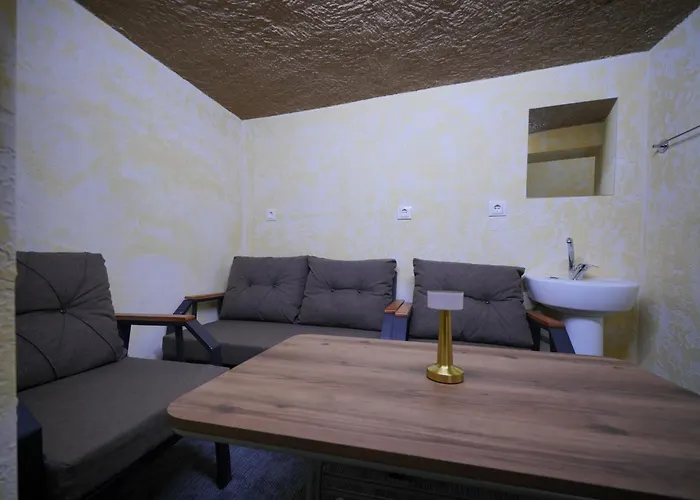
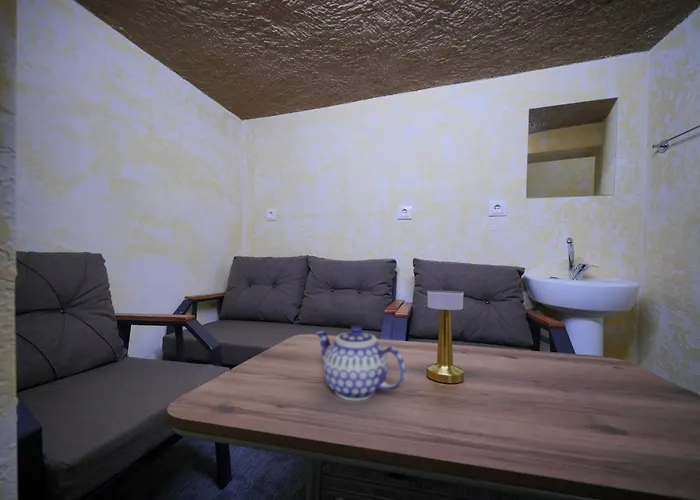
+ teapot (355, 357)
